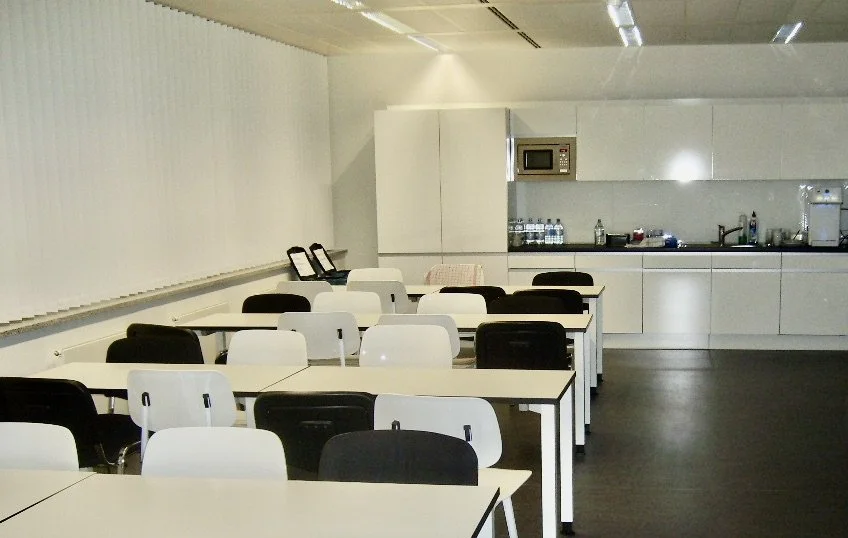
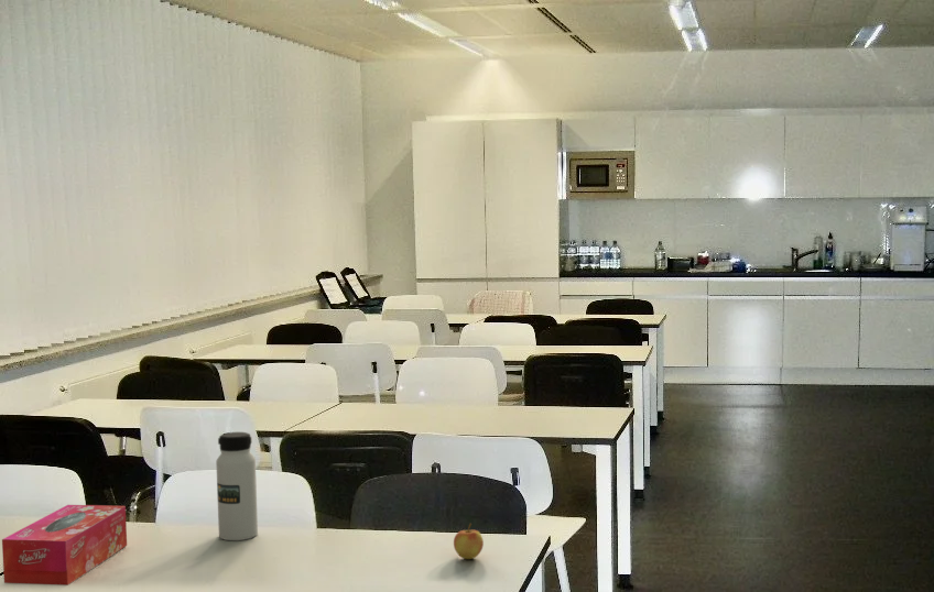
+ tissue box (67, 542)
+ apple (468, 540)
+ water bottle (236, 484)
